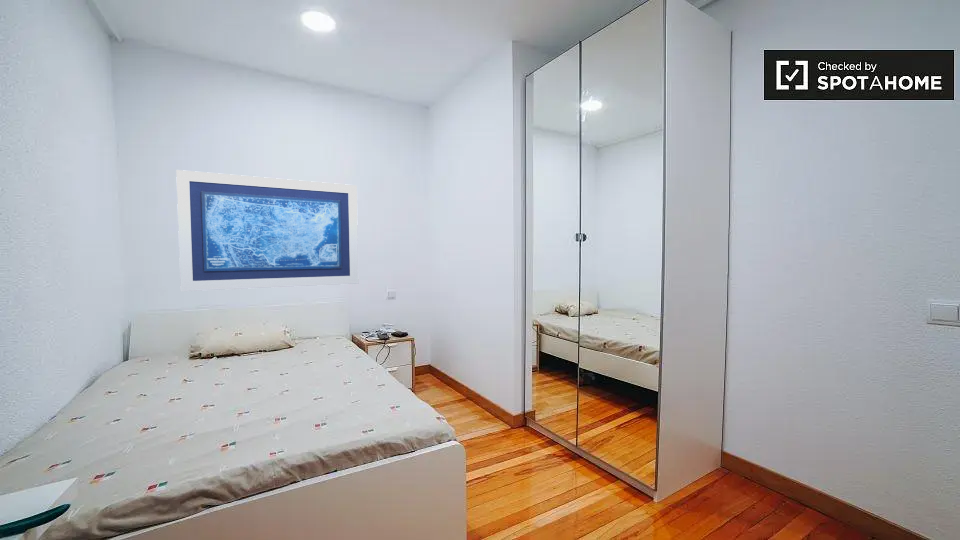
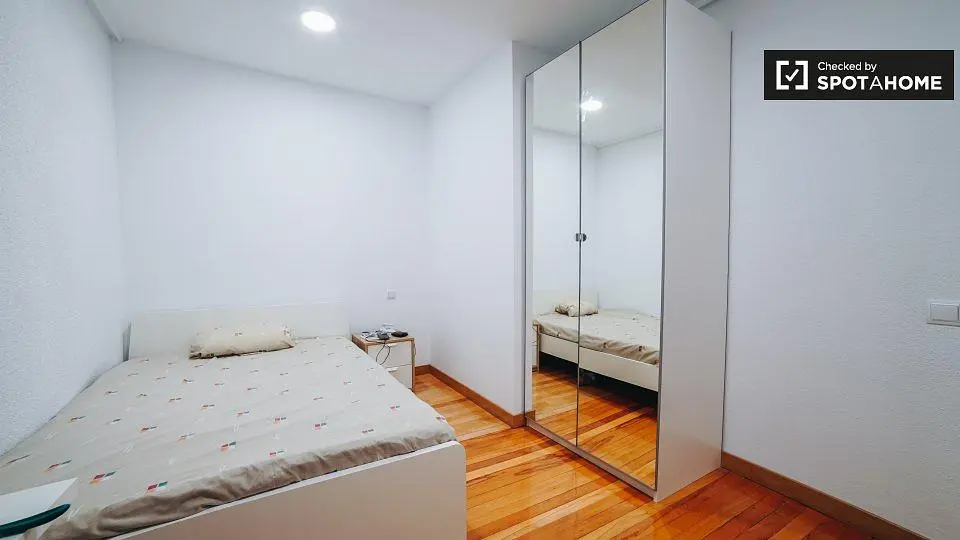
- wall art (277, 233)
